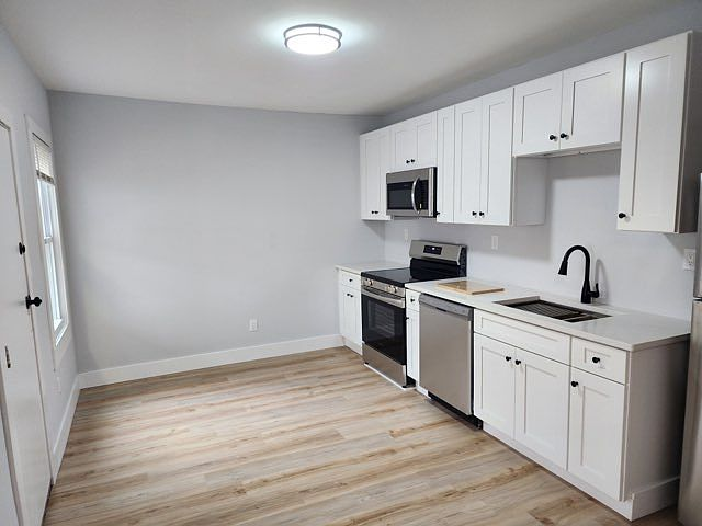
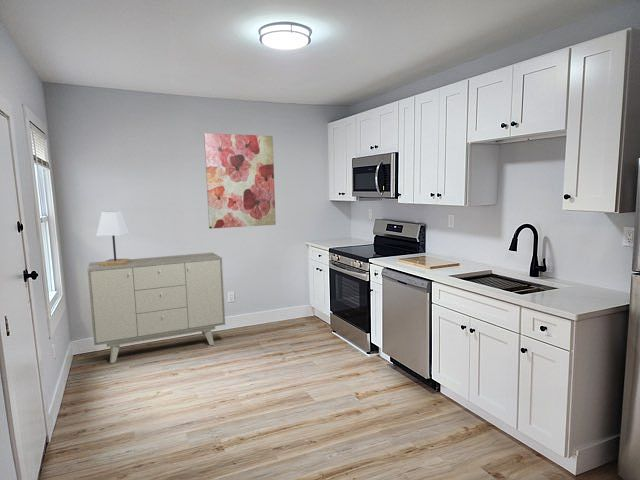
+ lamp (113, 237)
+ sideboard (159, 304)
+ wall art (241, 181)
